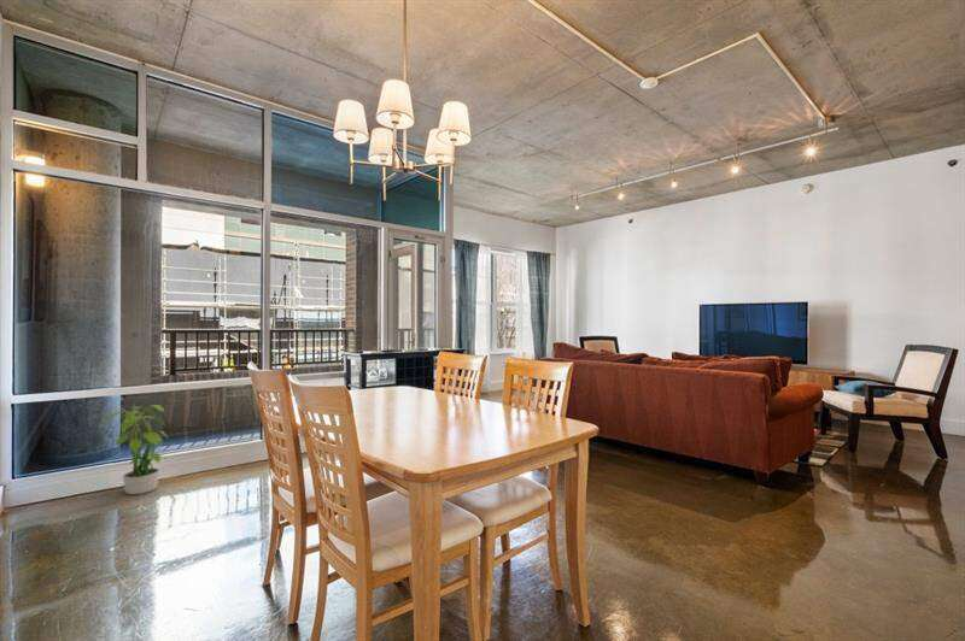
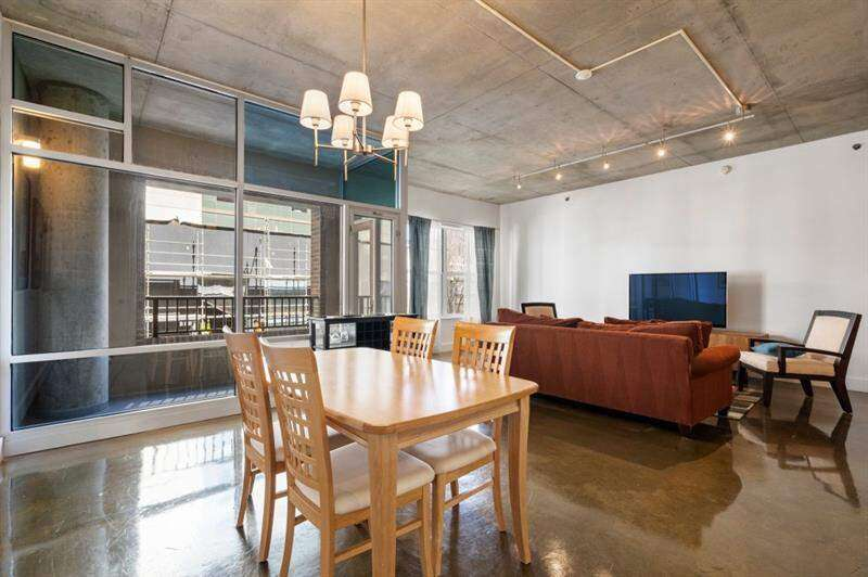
- potted plant (134, 448)
